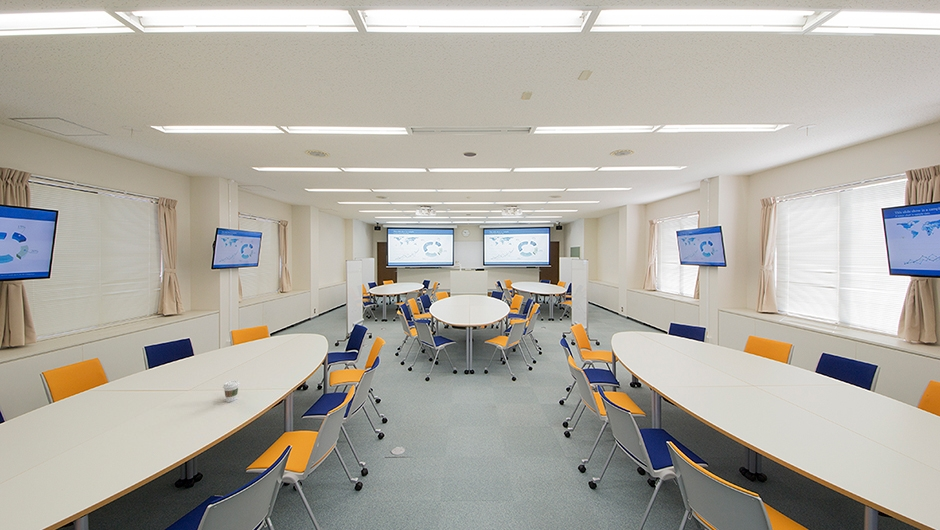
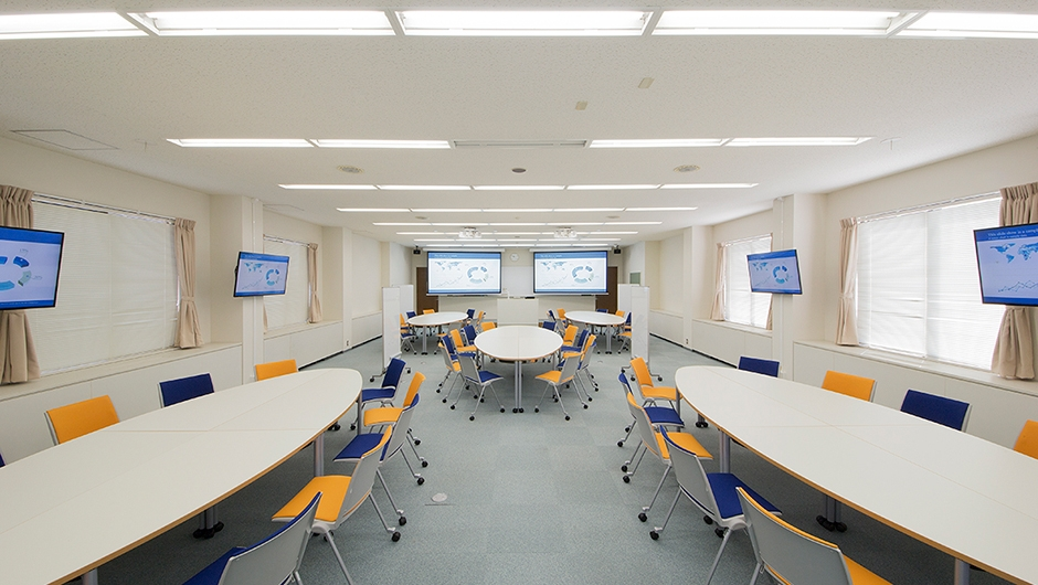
- coffee cup (231, 391)
